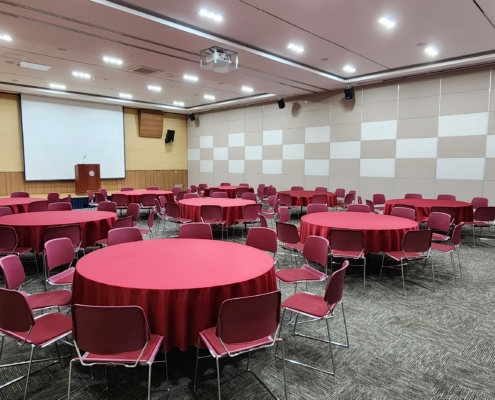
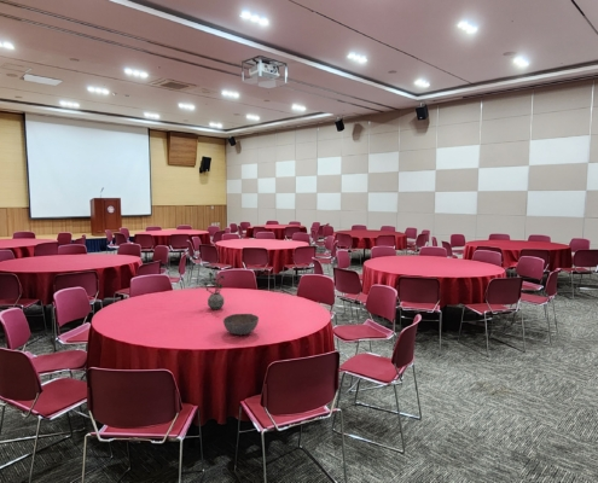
+ bowl (240, 325)
+ potted plant (214, 291)
